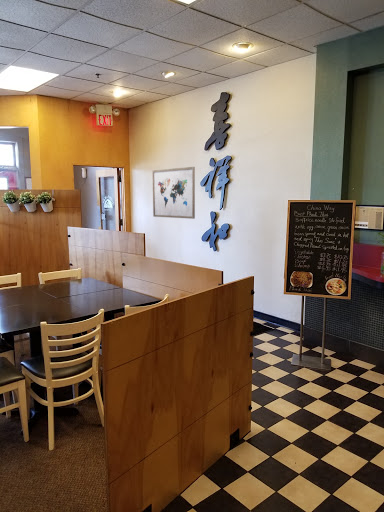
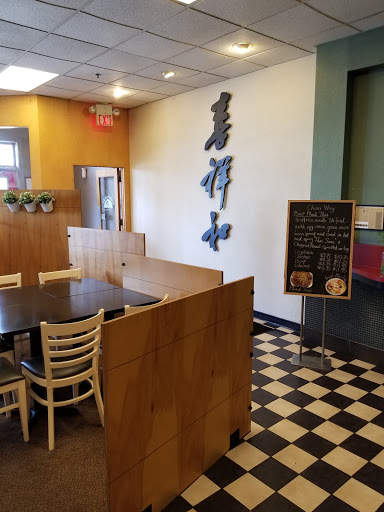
- wall art (172, 193)
